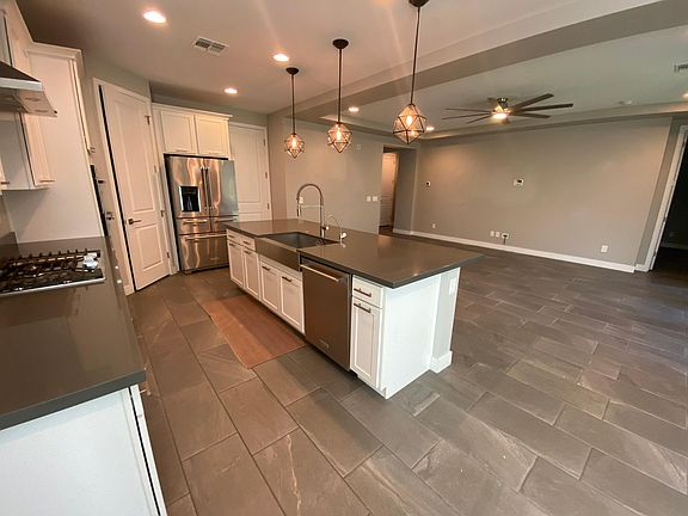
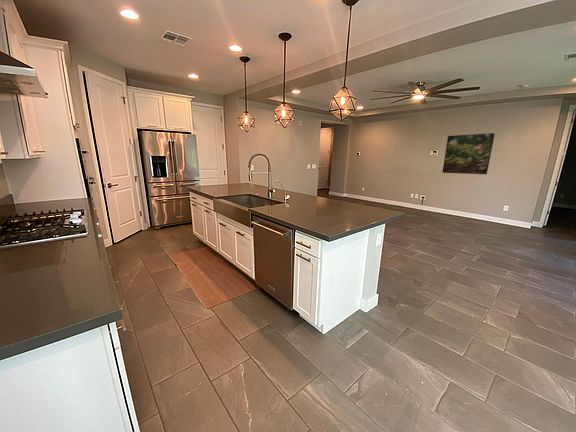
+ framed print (466, 154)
